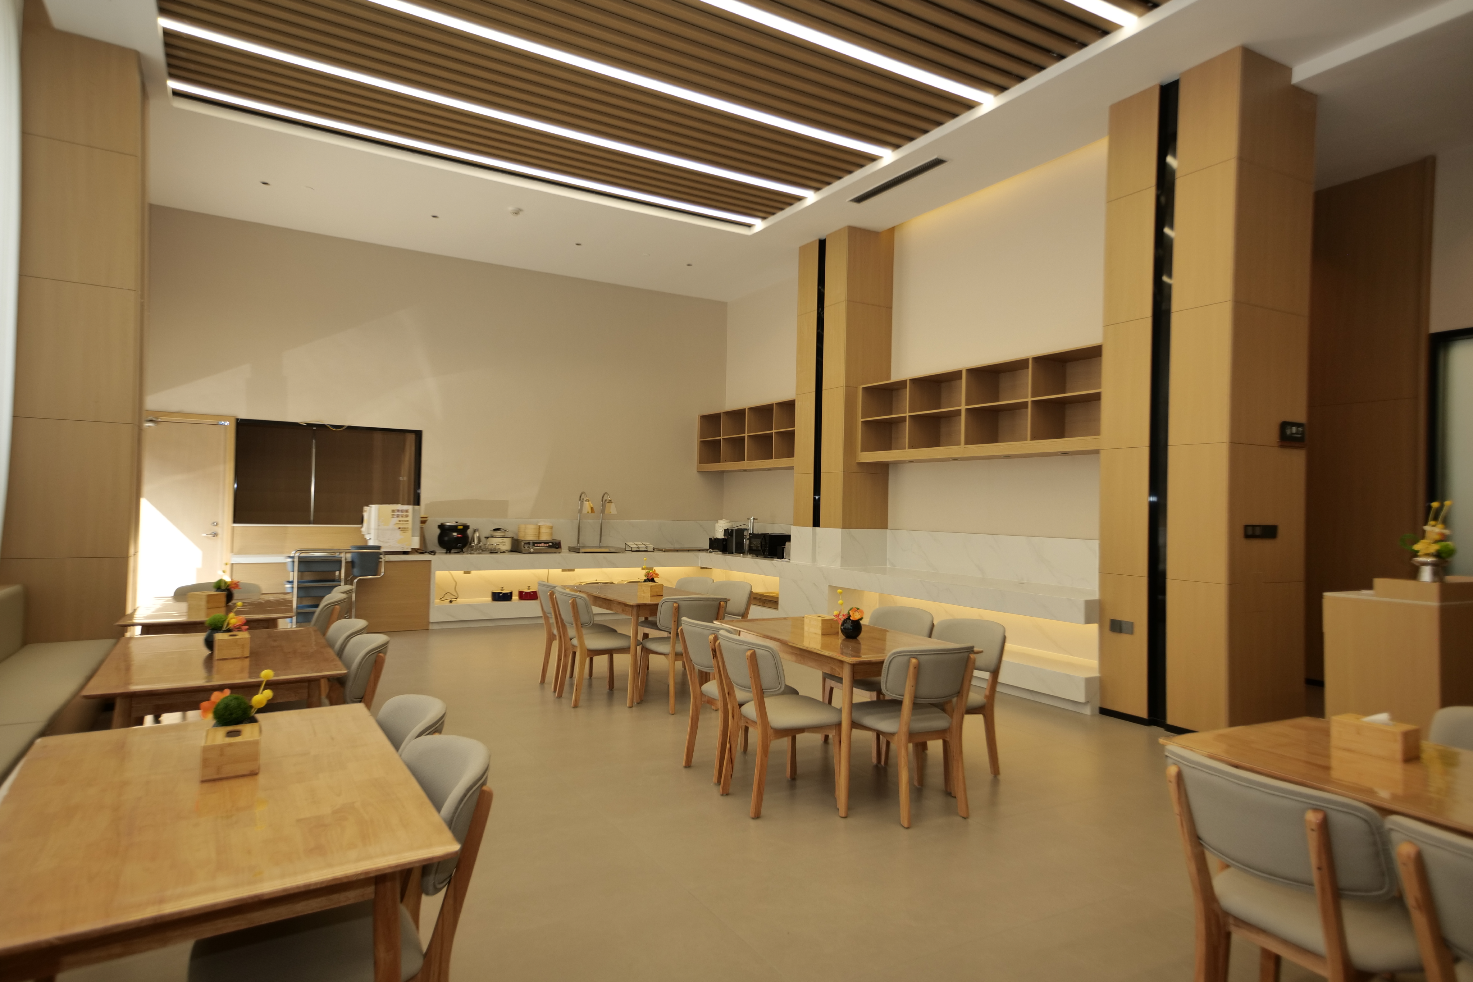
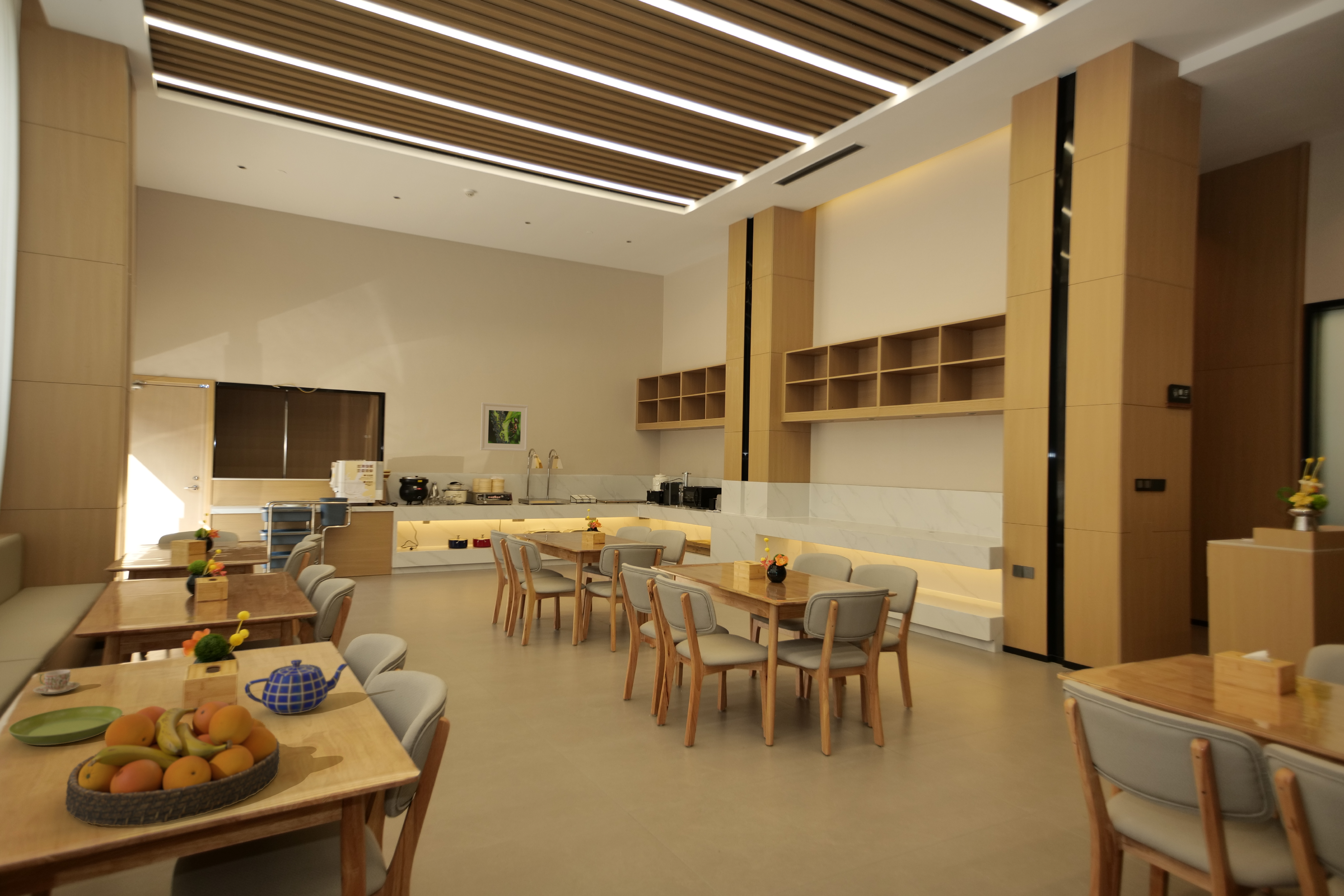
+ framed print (504, 427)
+ teapot (299, 683)
+ fruit bowl (181, 745)
+ saucer (67, 726)
+ teacup (57, 681)
